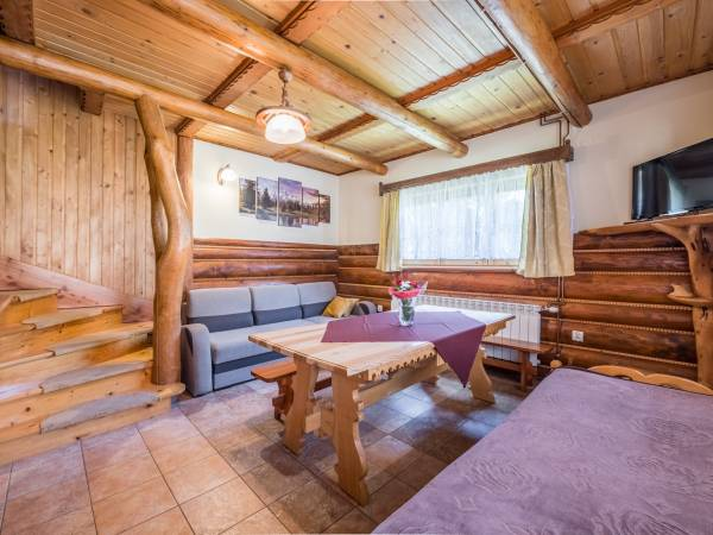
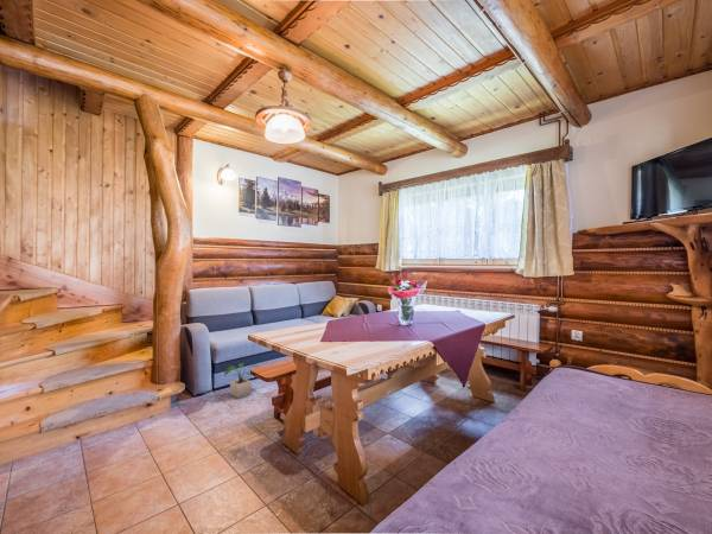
+ potted plant (239, 380)
